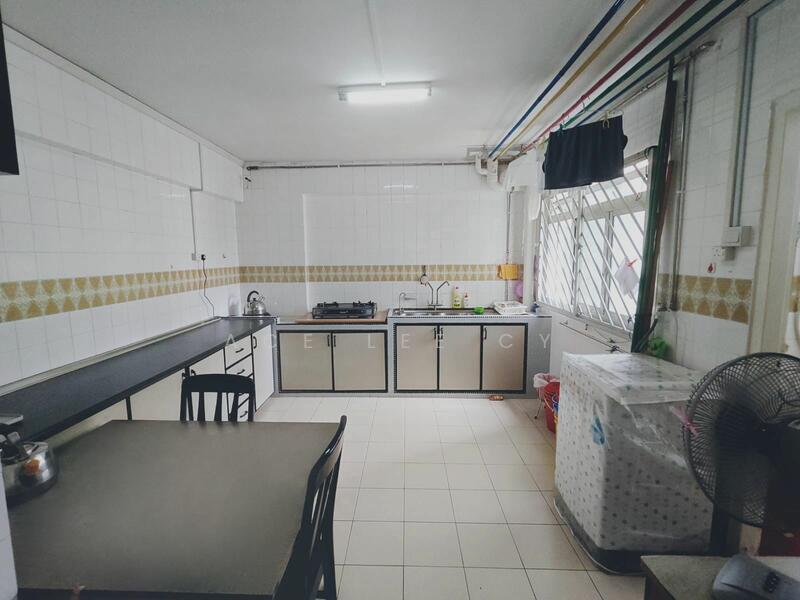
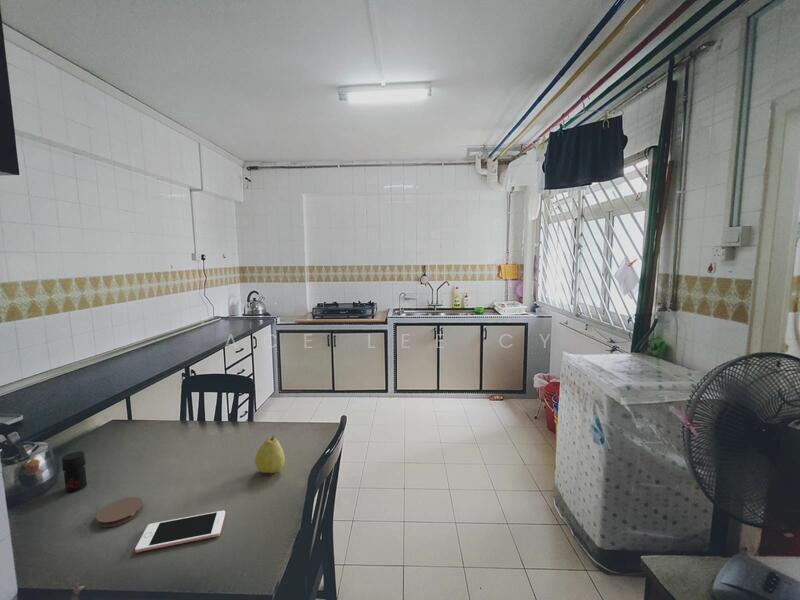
+ coaster (120, 511)
+ jar (74, 471)
+ fruit (269, 453)
+ cell phone (183, 530)
